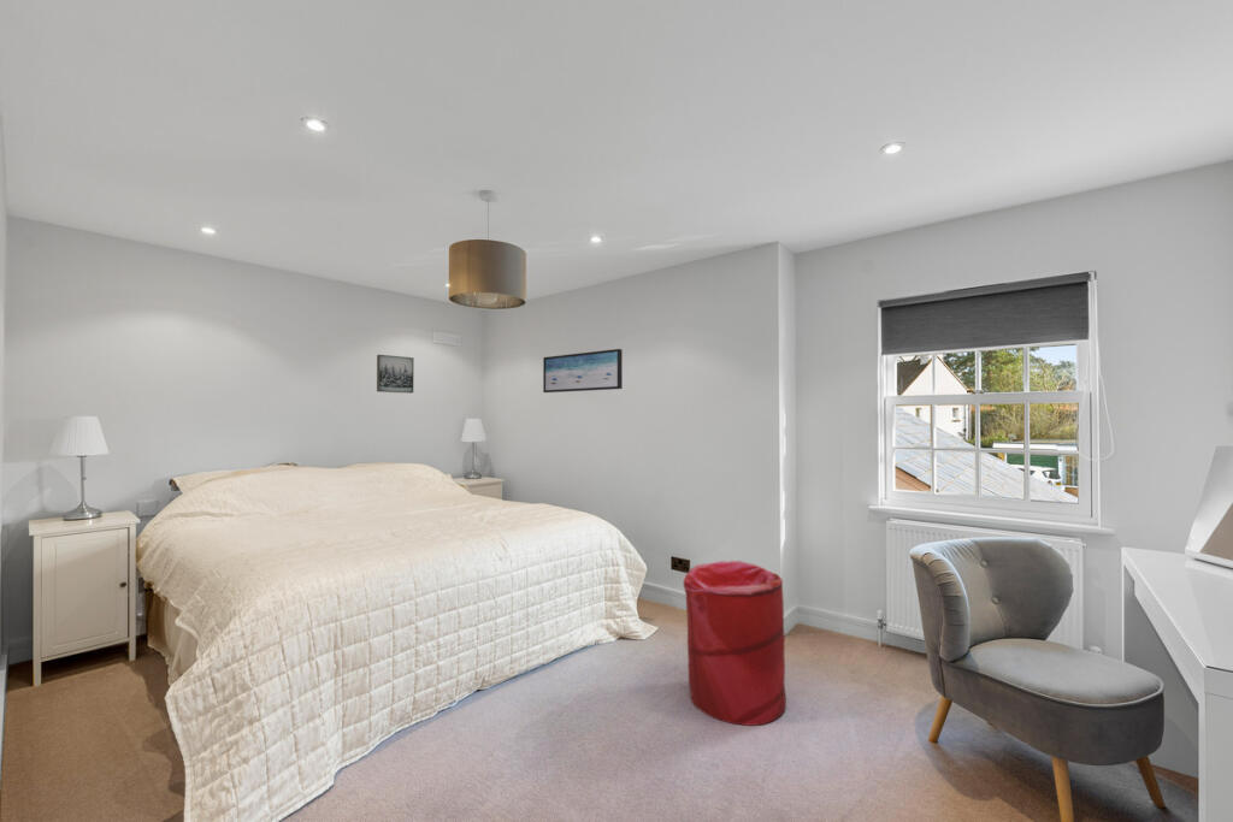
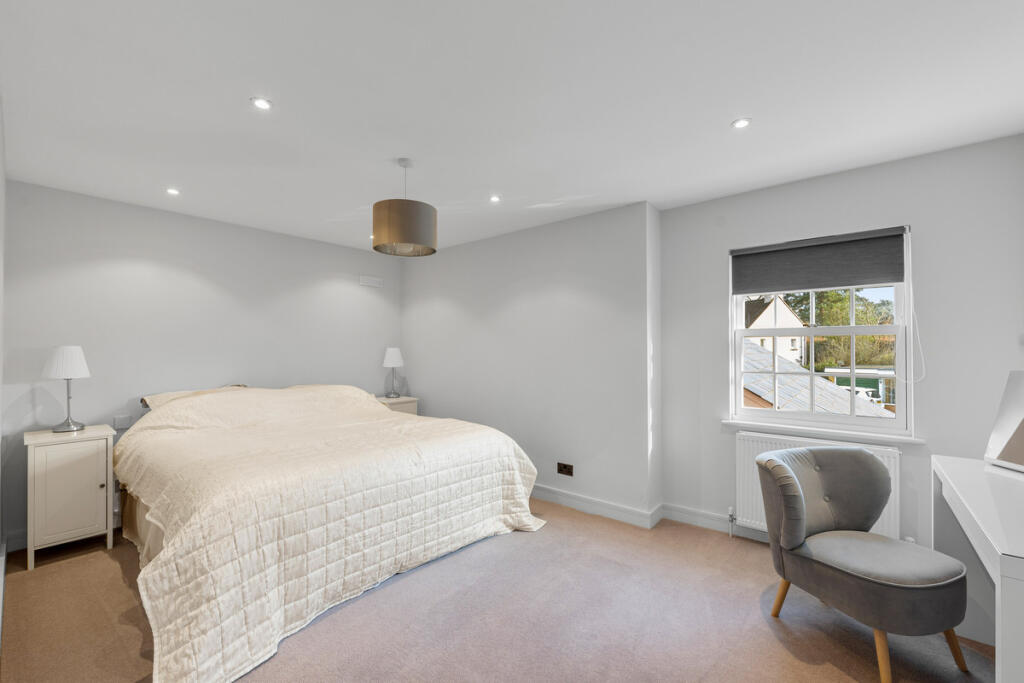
- wall art (395, 374)
- wall art (580, 372)
- laundry hamper (733, 635)
